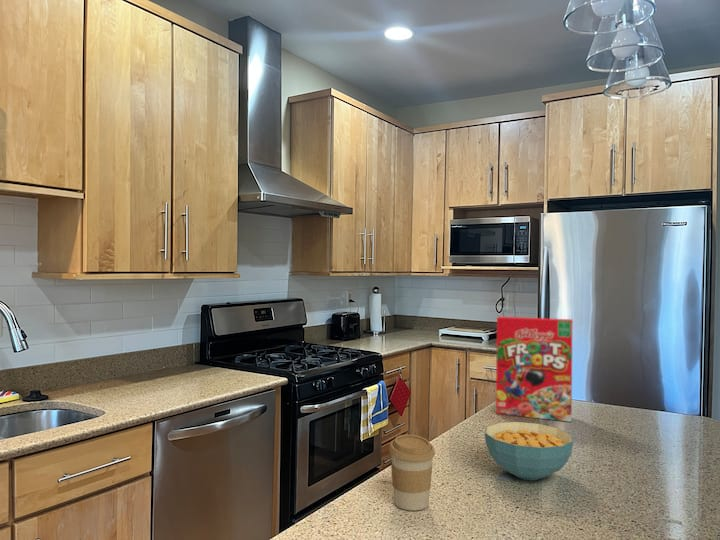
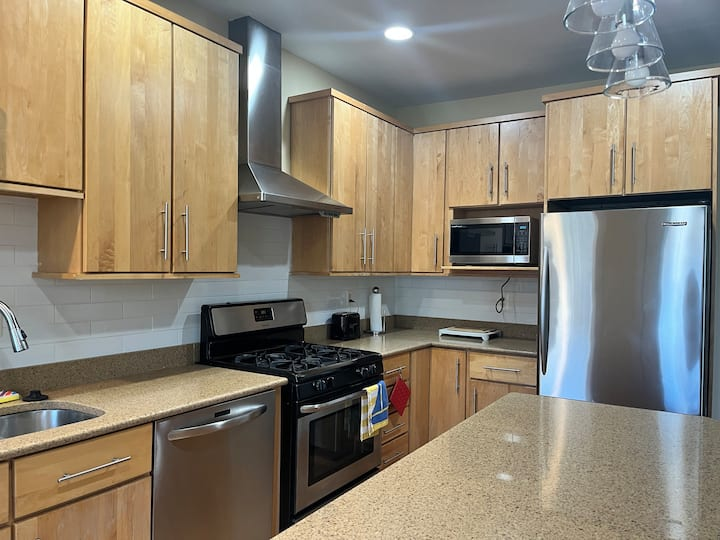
- cereal box (533, 366)
- cereal bowl (527, 454)
- coffee cup (411, 471)
